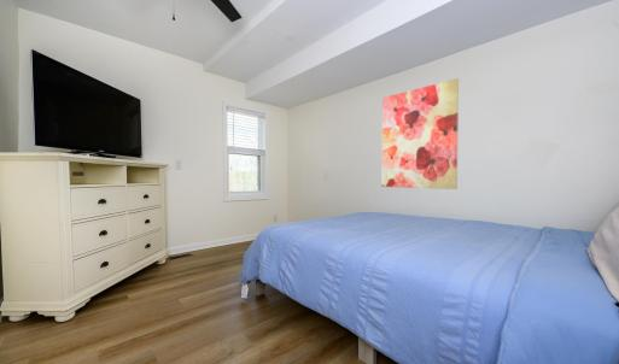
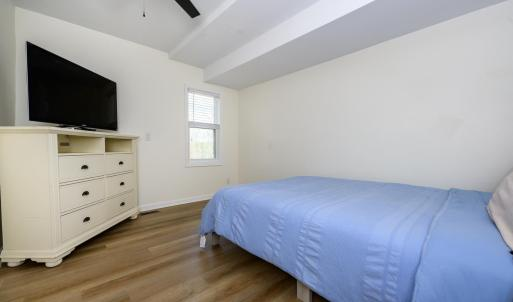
- wall art (415, 139)
